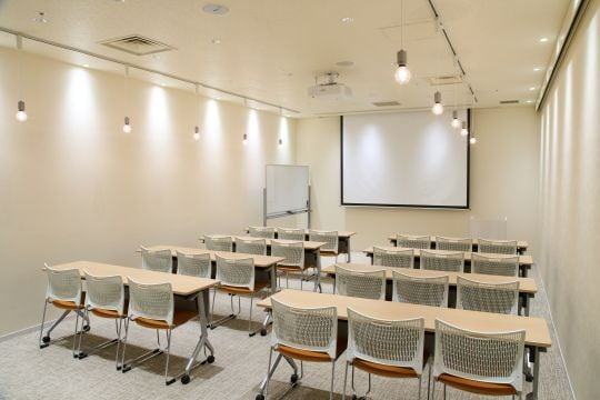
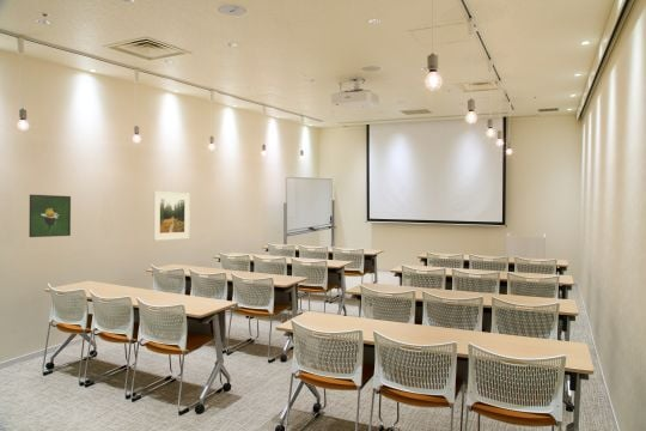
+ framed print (172, 216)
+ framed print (50, 216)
